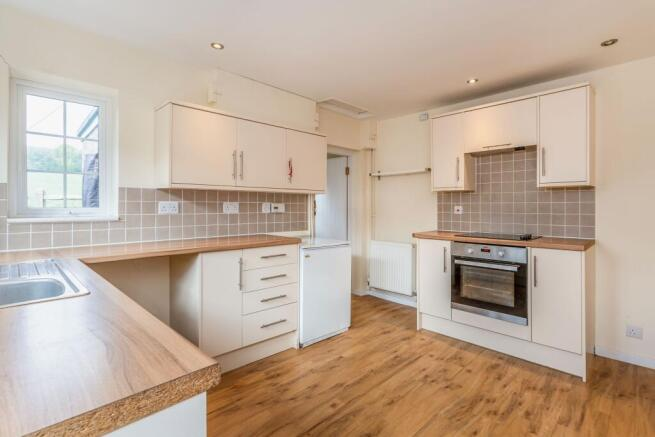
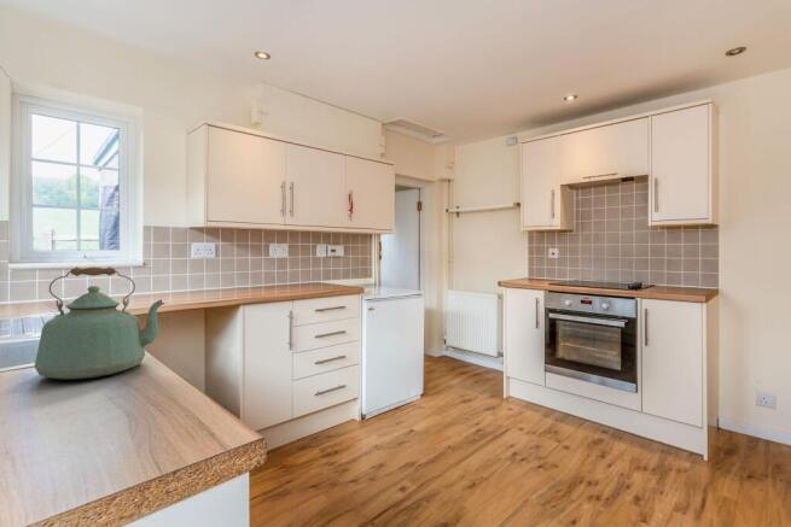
+ kettle (104, 317)
